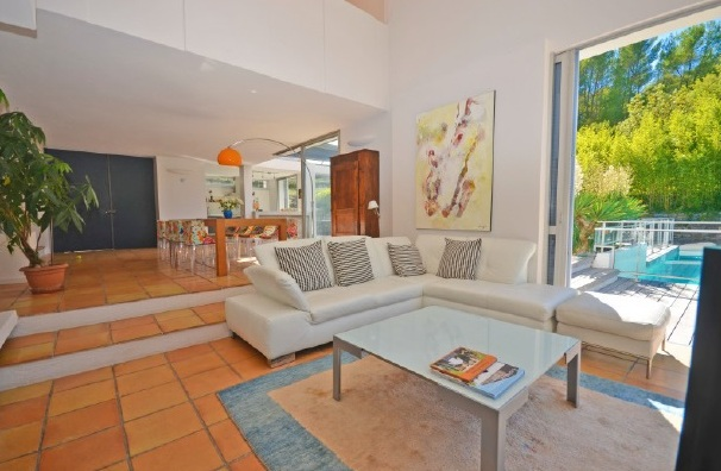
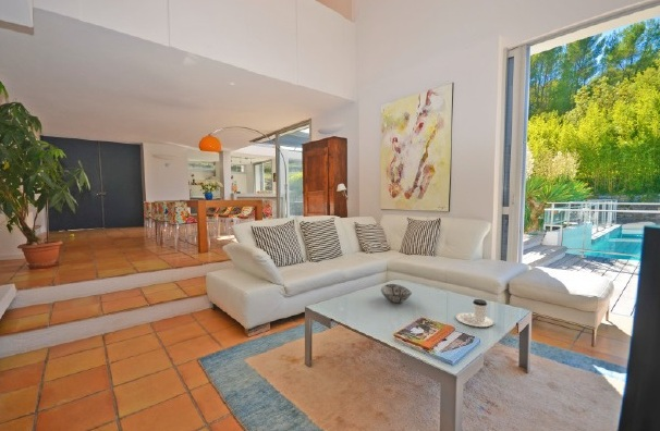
+ coffee cup (474, 310)
+ decorative bowl (395, 294)
